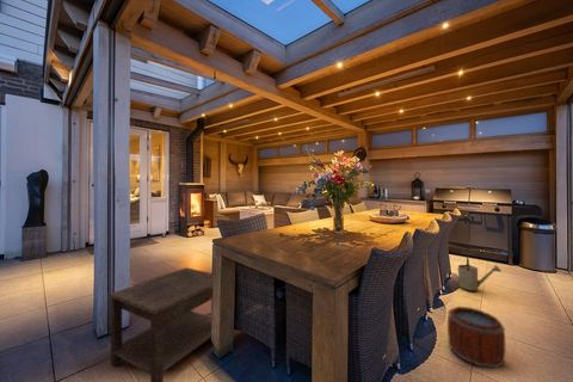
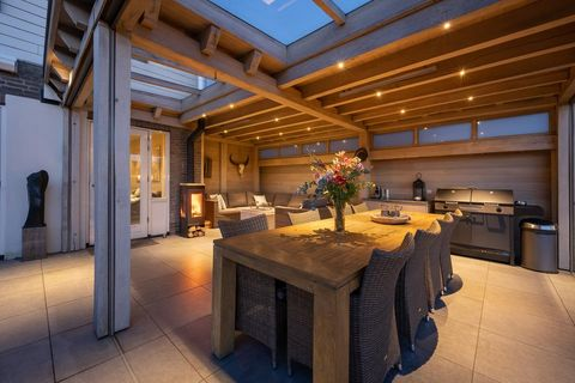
- bucket (474, 334)
- side table (173, 316)
- watering can (476, 275)
